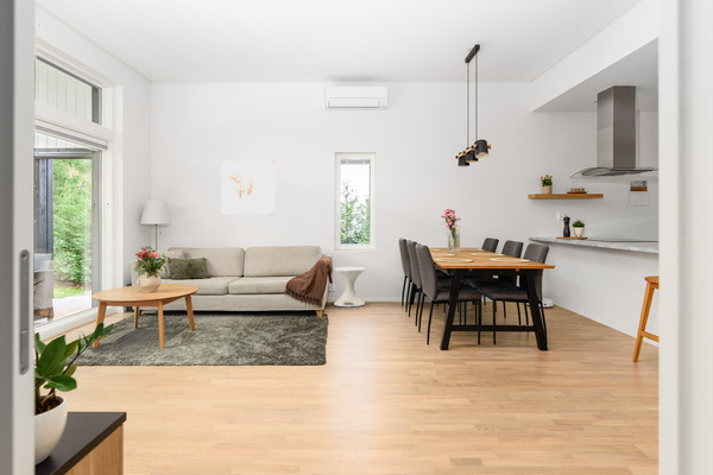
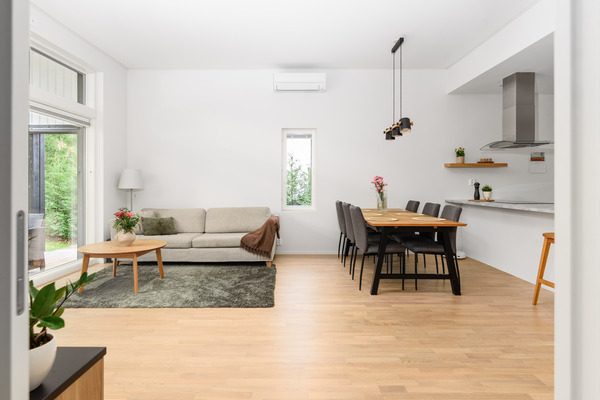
- wall art (247, 188)
- side table (349, 285)
